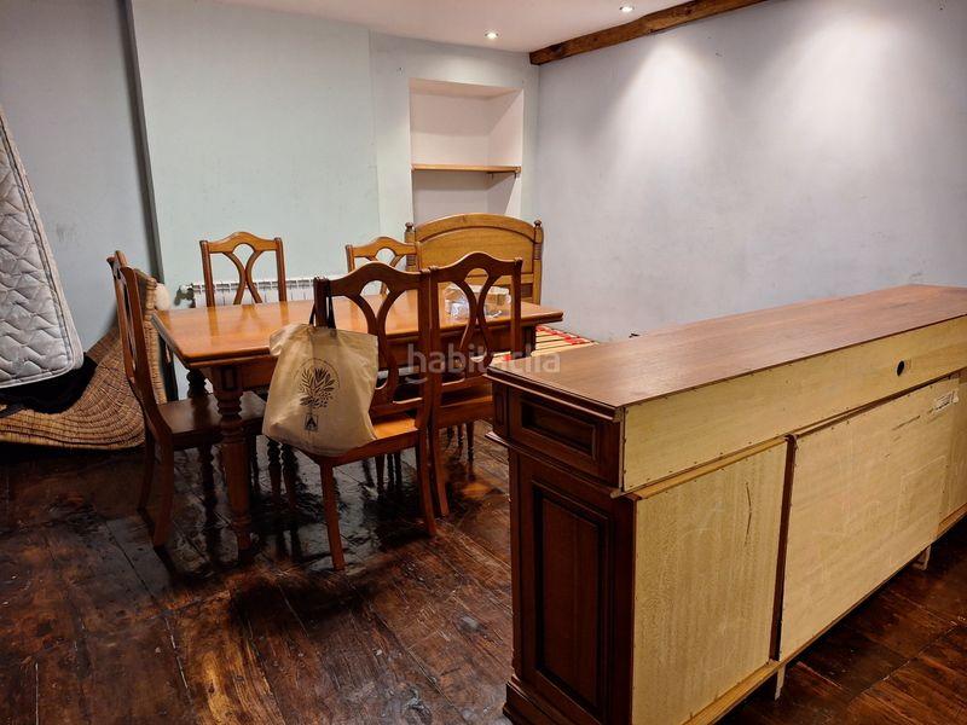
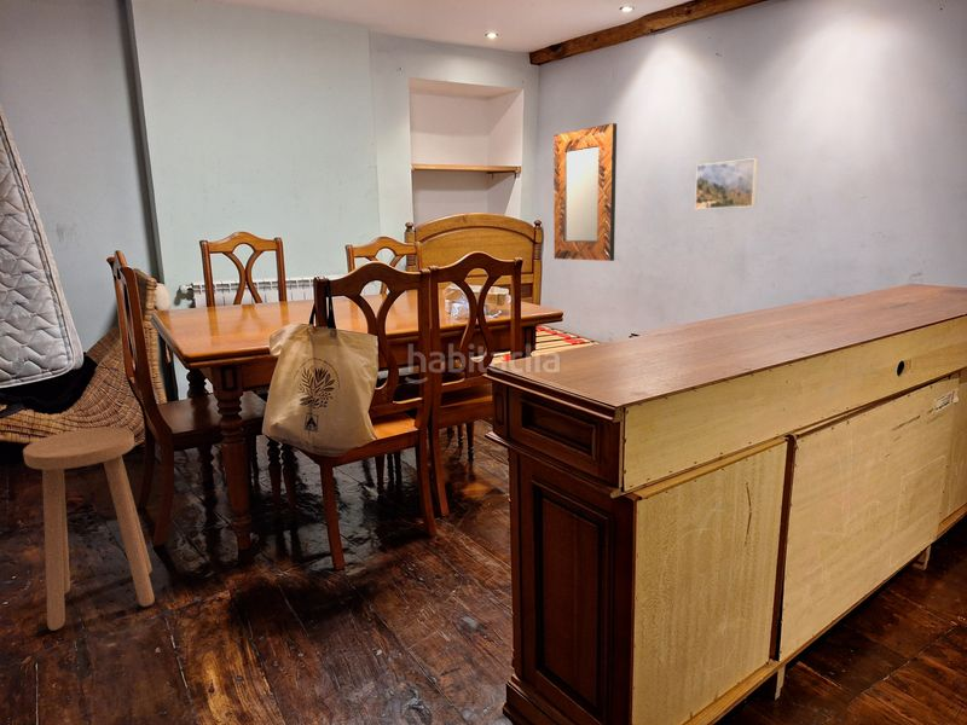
+ home mirror (583, 196)
+ stool (117, 517)
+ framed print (725, 185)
